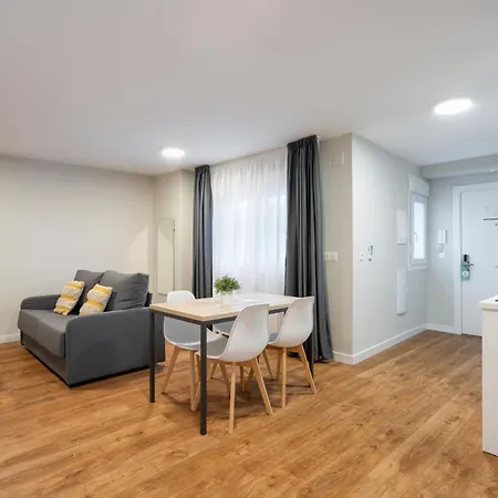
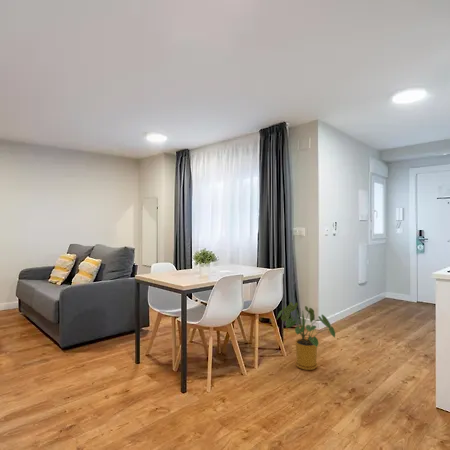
+ house plant (303, 336)
